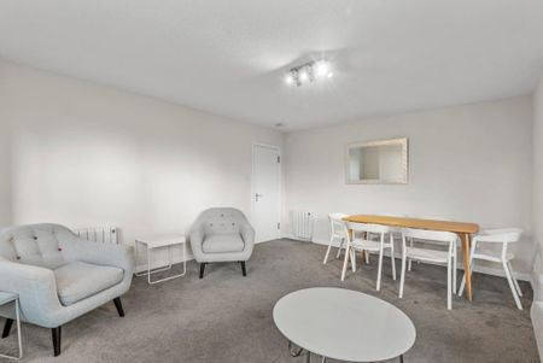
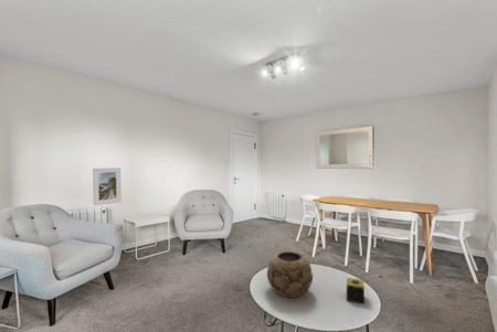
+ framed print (107, 185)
+ decorative bowl (289, 274)
+ candle (355, 289)
